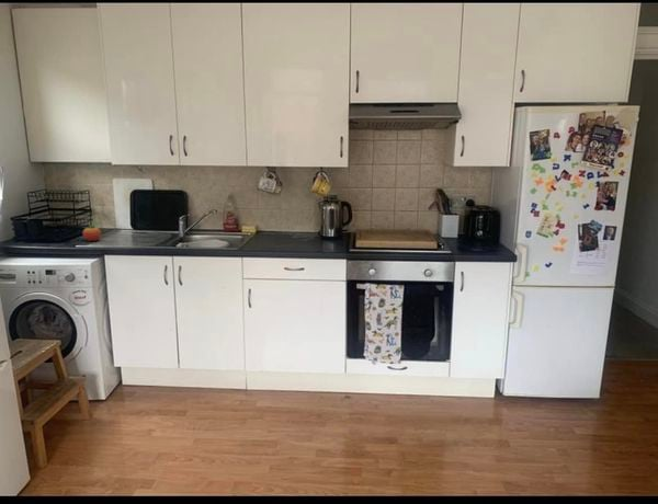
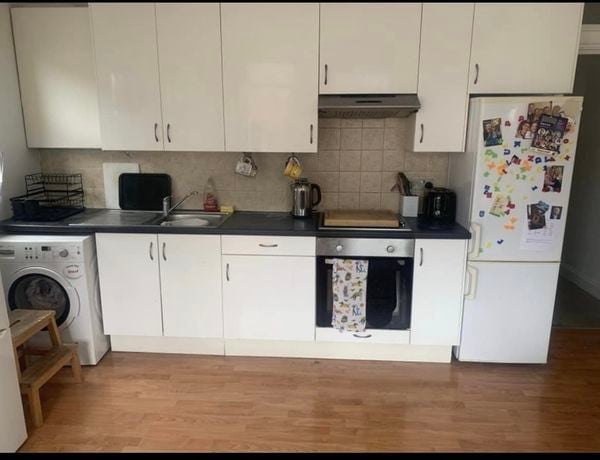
- fruit (91, 232)
